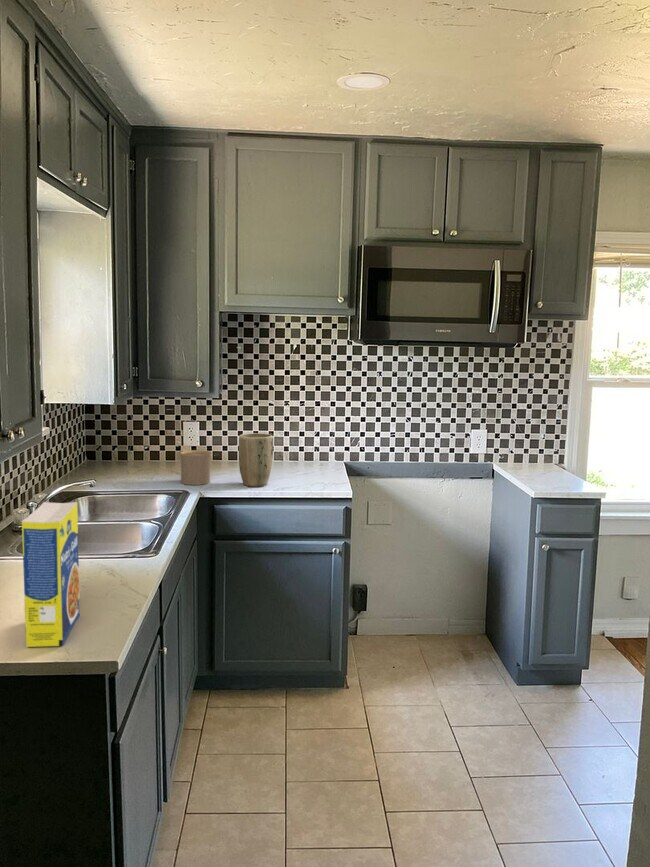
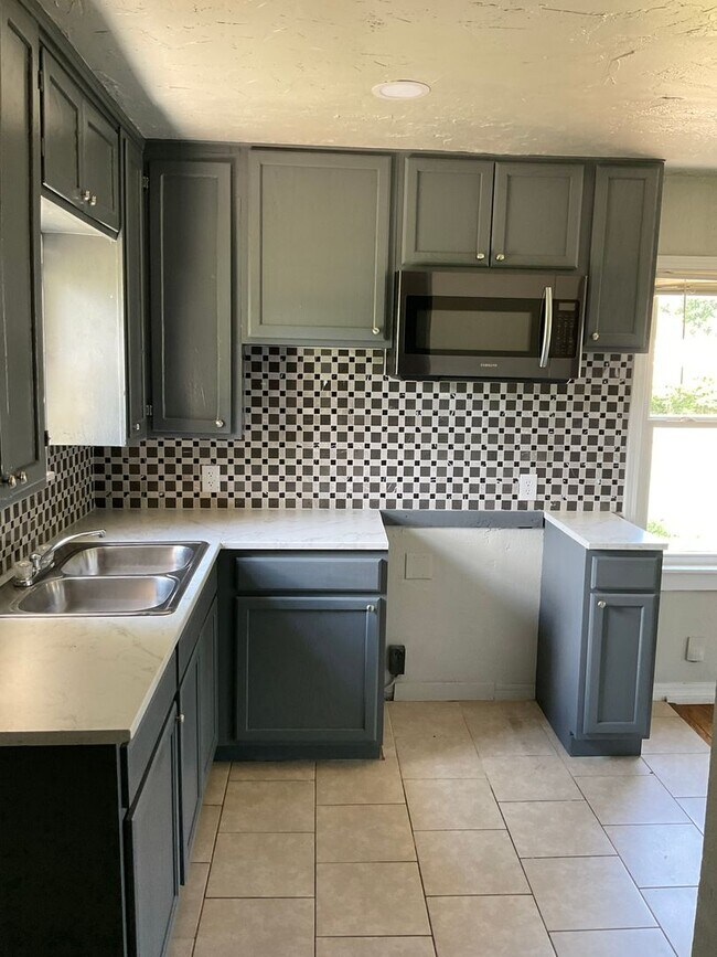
- cup (195, 467)
- legume (52, 571)
- plant pot (255, 459)
